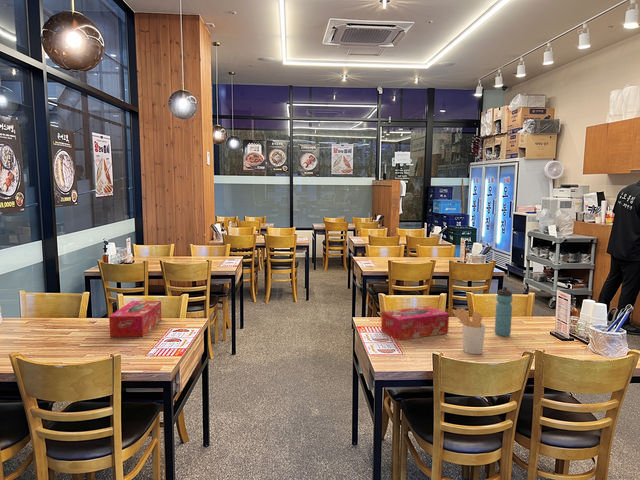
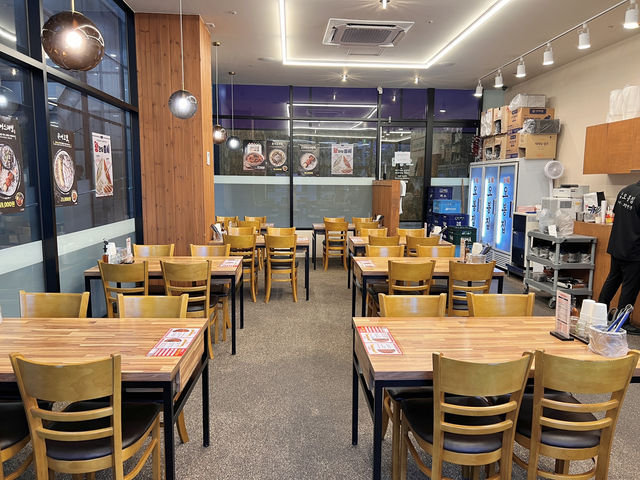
- utensil holder (468, 329)
- water bottle (503, 310)
- tissue box (137, 317)
- tissue box (414, 322)
